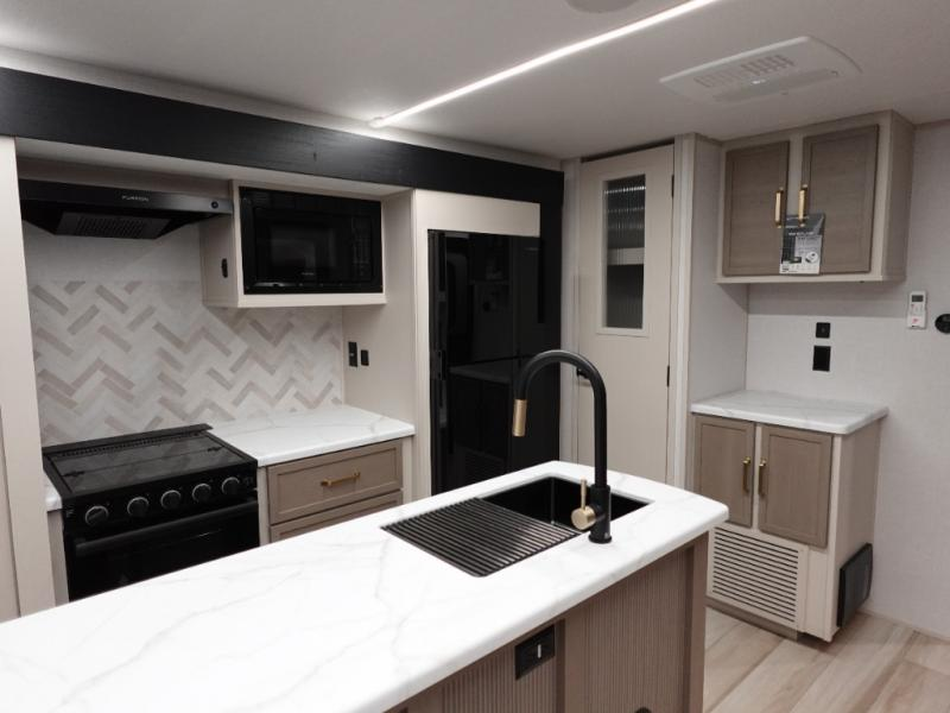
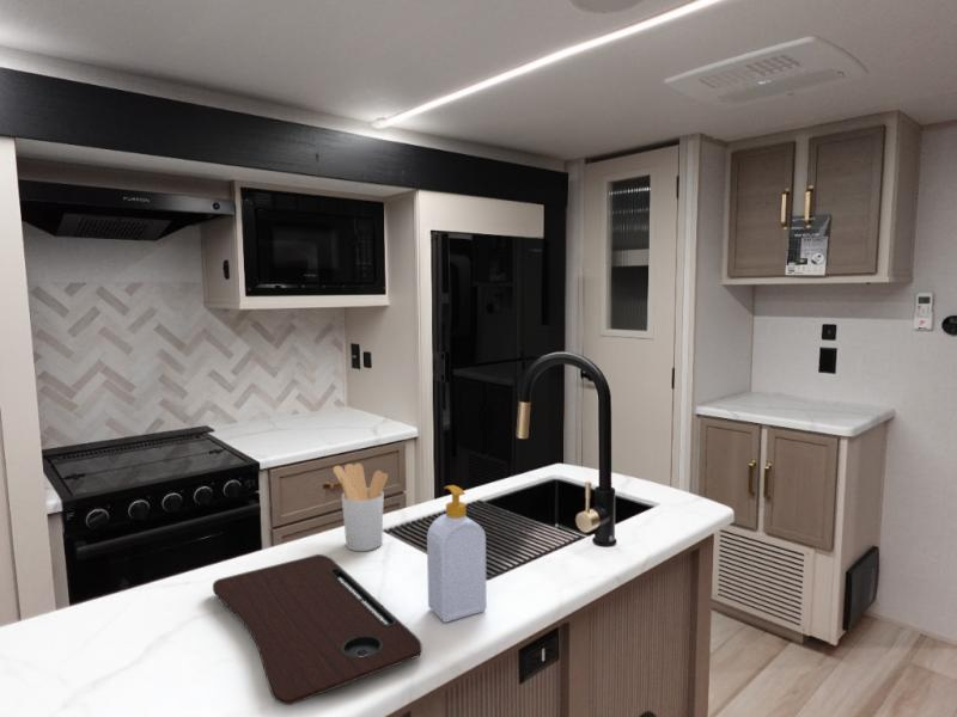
+ soap bottle (455, 549)
+ cutting board (307, 617)
+ utensil holder (358, 503)
